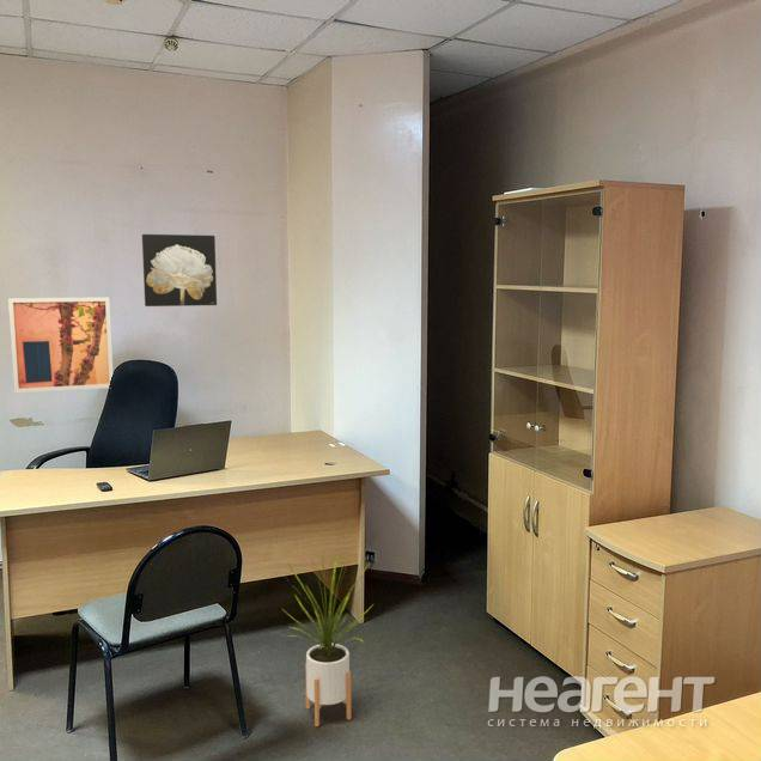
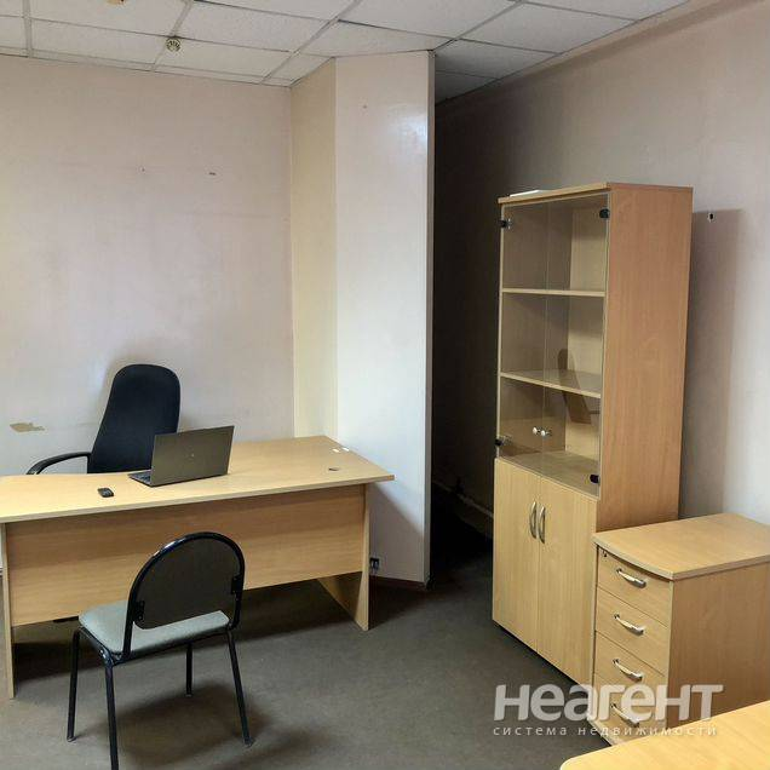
- wall art (179, 270)
- wall art (62, 343)
- house plant (325, 633)
